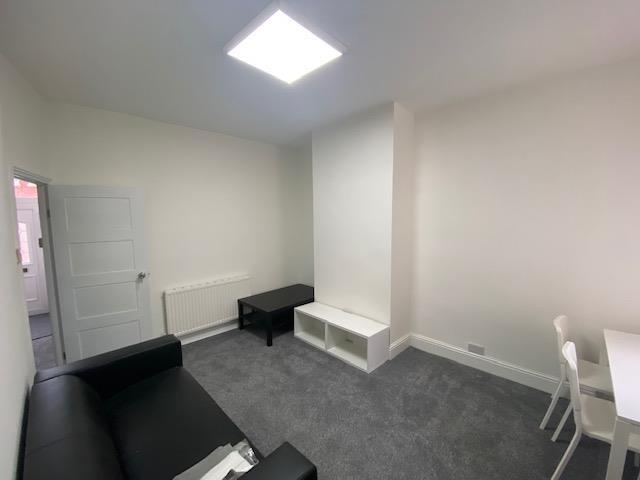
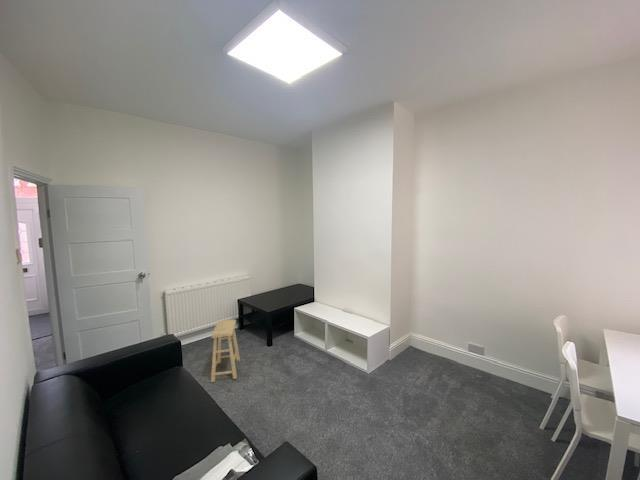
+ footstool (225, 350)
